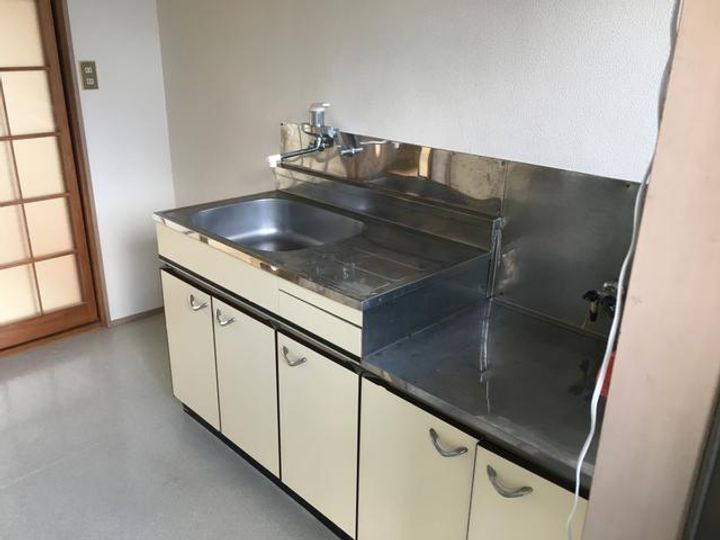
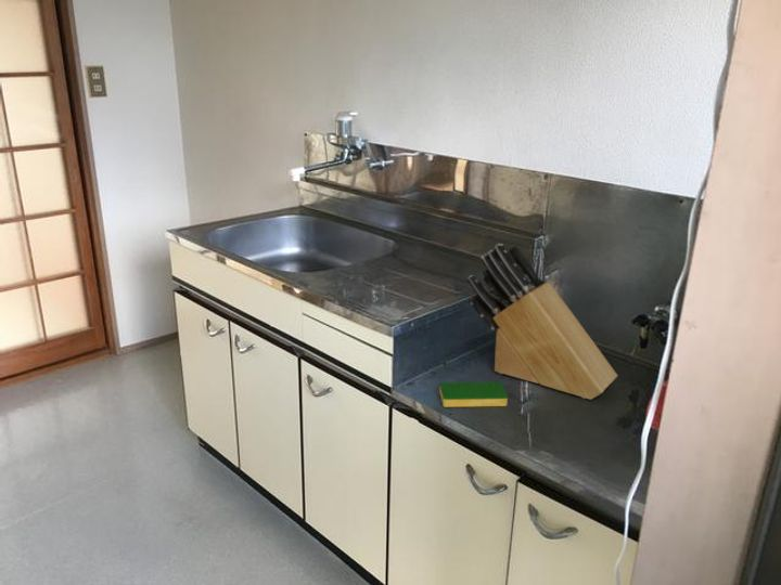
+ knife block (541, 313)
+ dish sponge (472, 393)
